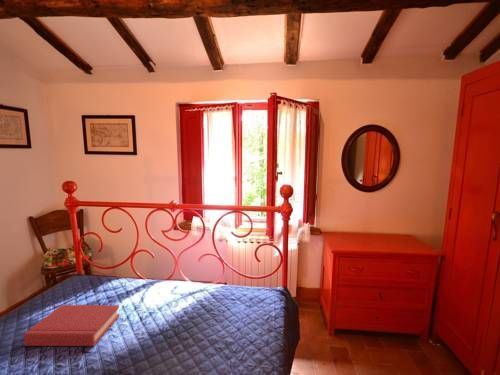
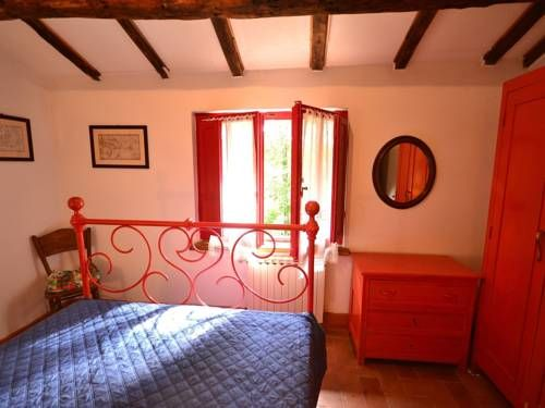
- hardback book (76, 324)
